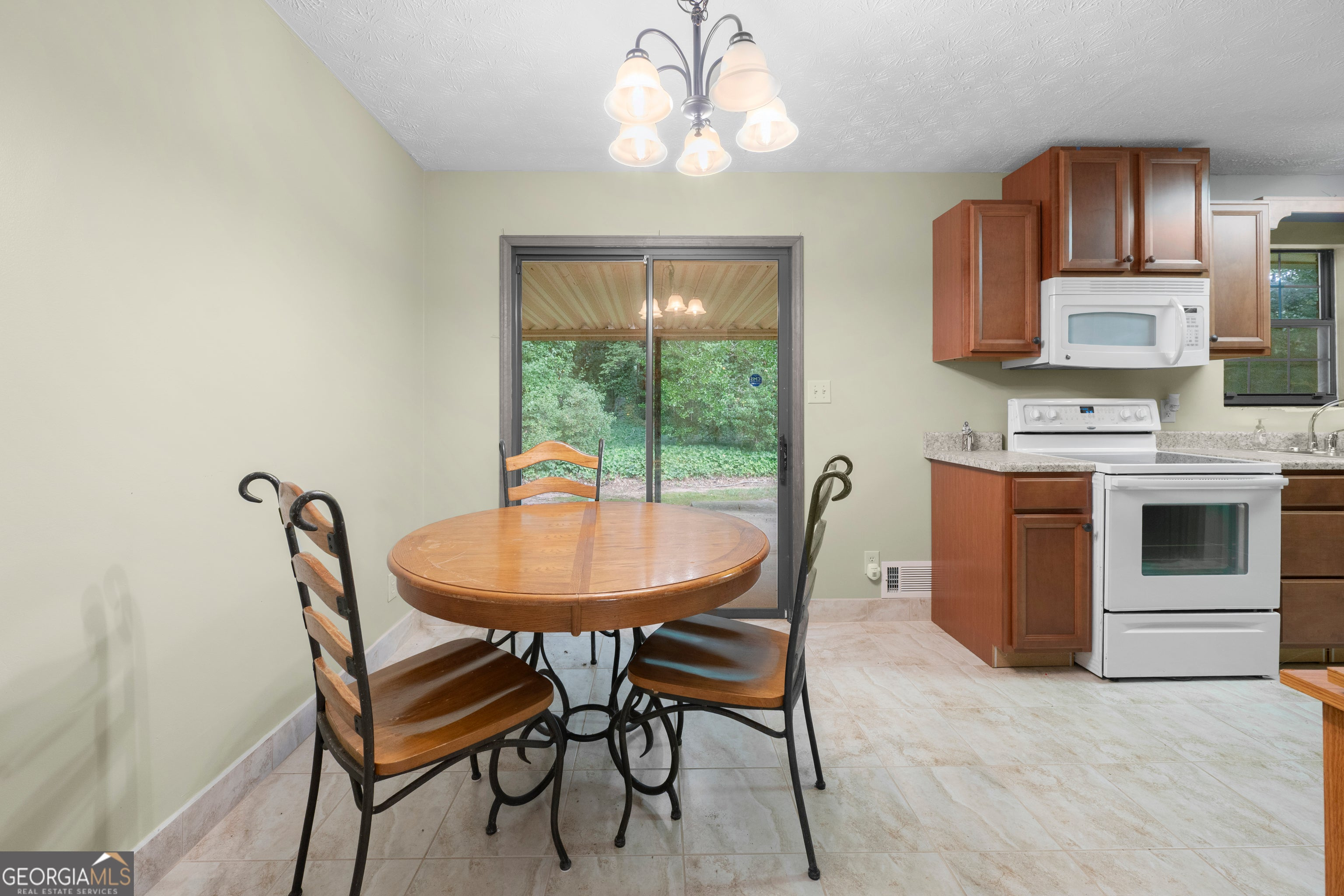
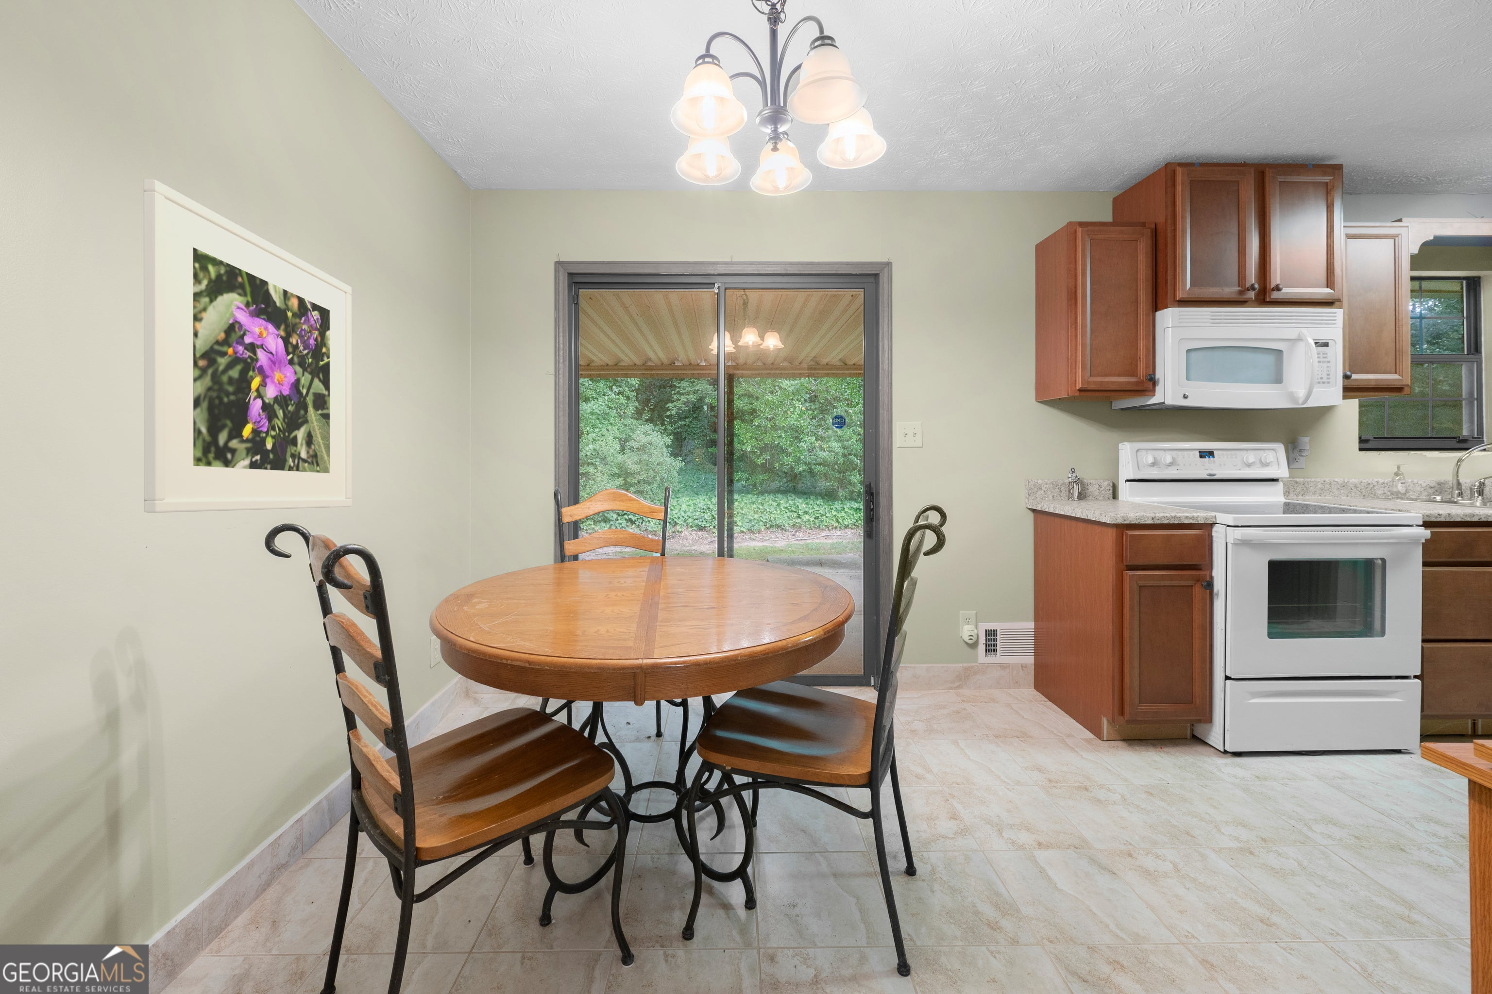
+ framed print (269, 377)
